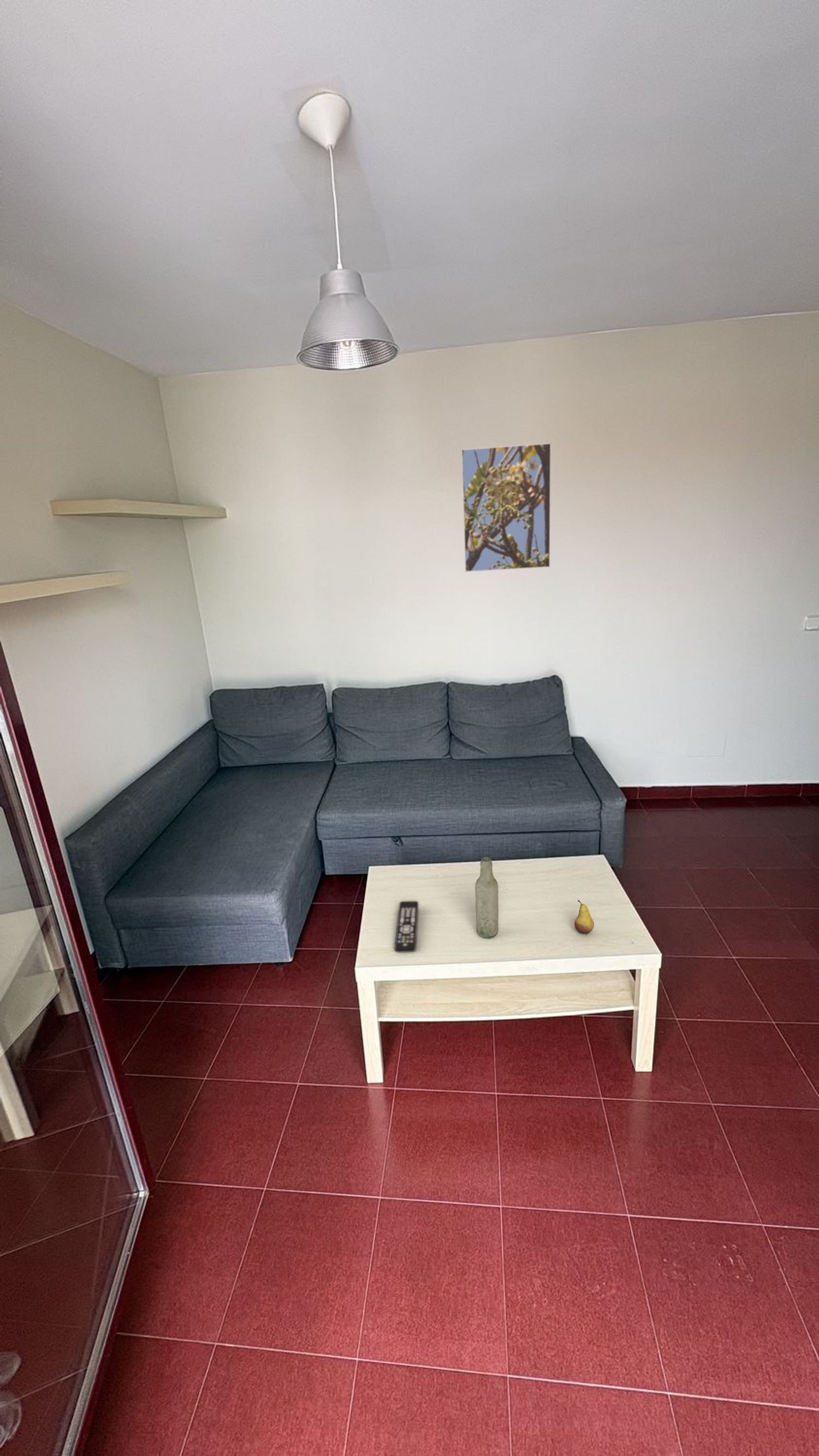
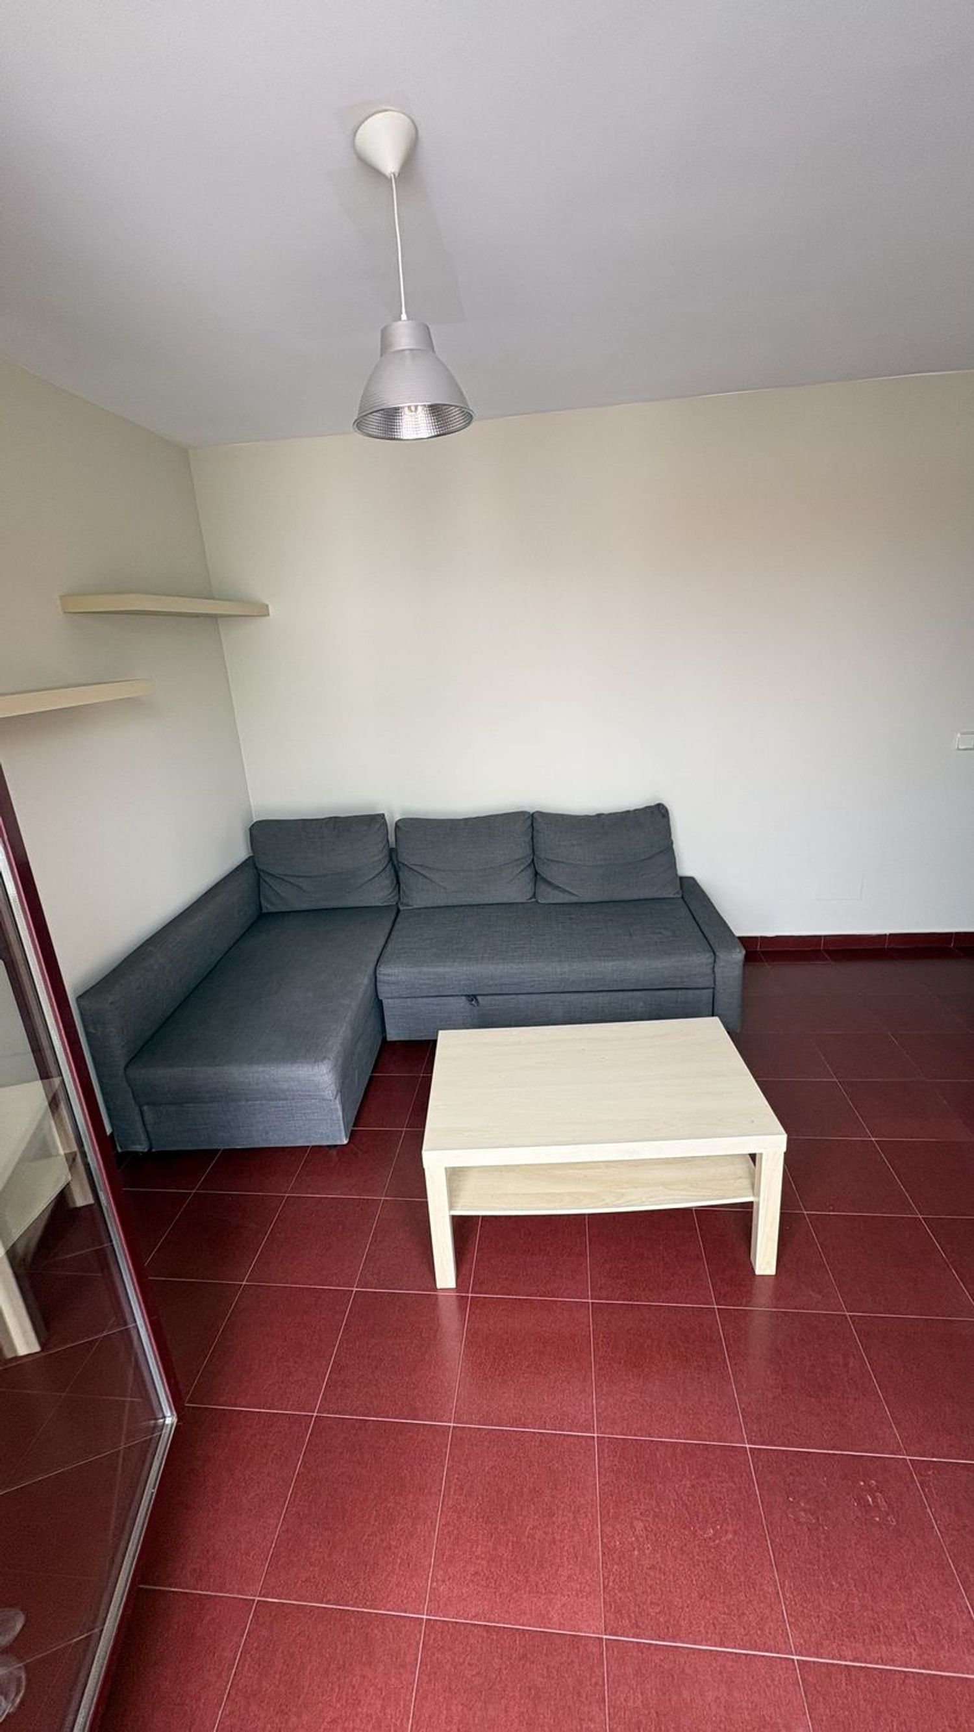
- remote control (407, 925)
- bottle (486, 897)
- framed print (506, 510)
- fruit (584, 914)
